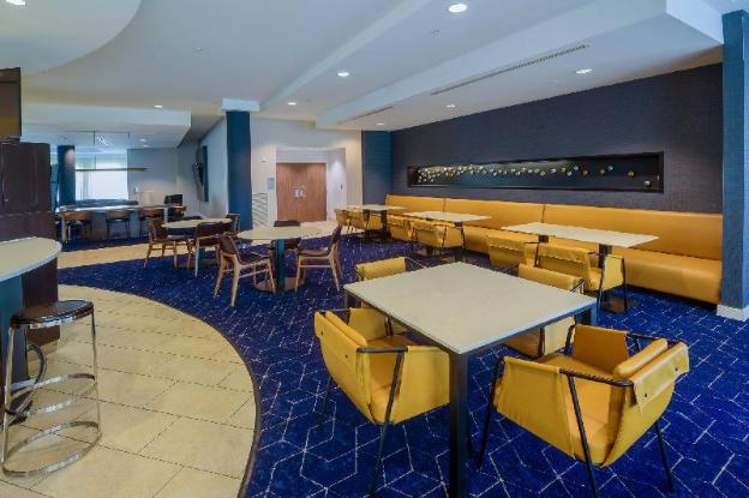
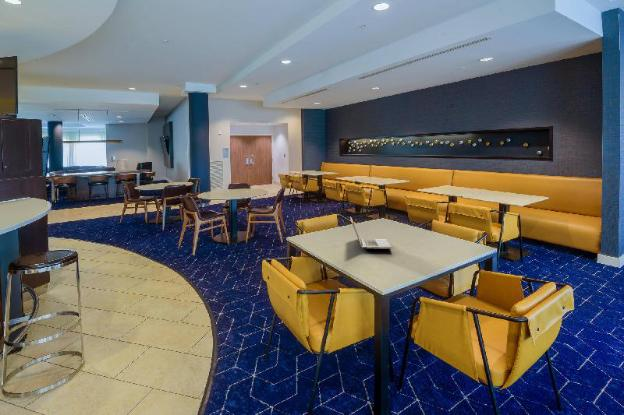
+ laptop (369, 240)
